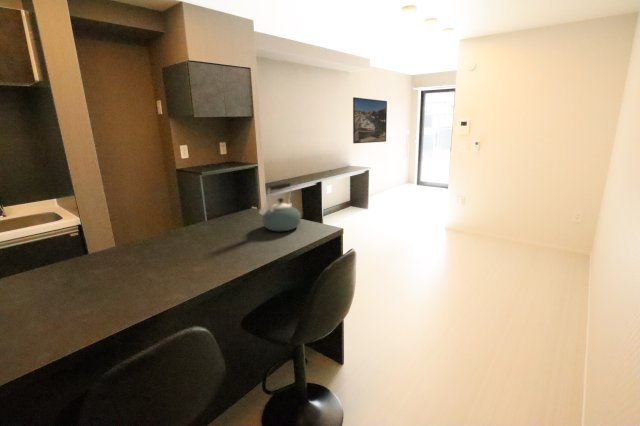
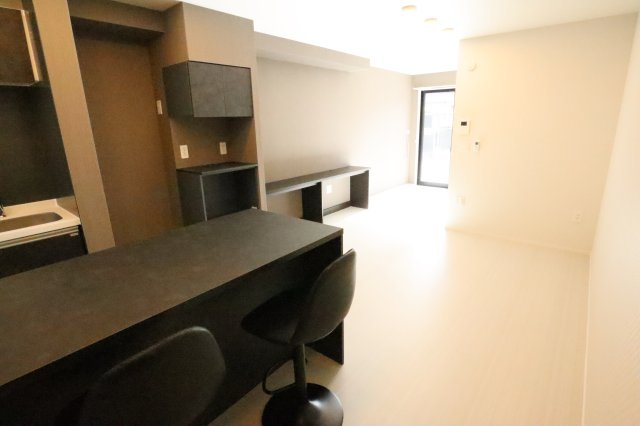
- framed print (370, 121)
- kettle (278, 206)
